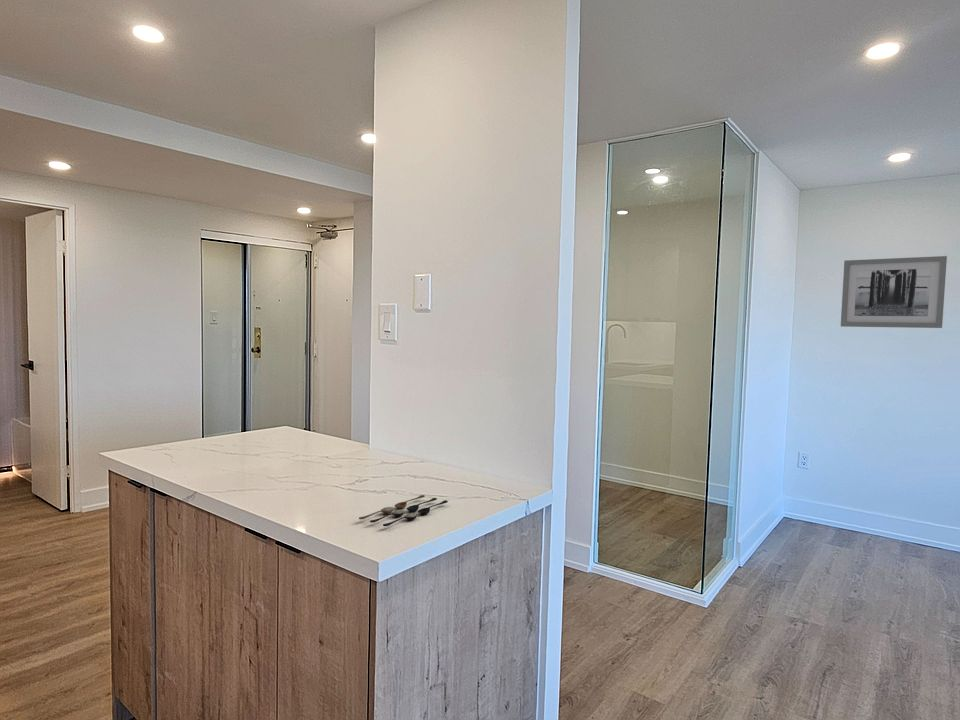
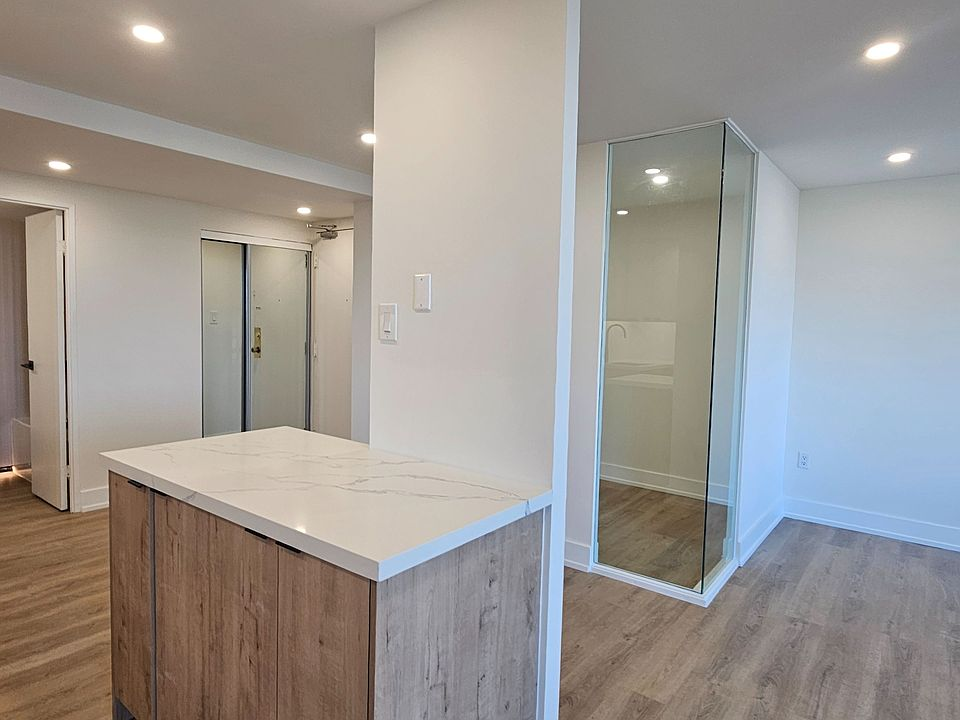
- spoon (407, 509)
- wall art (891, 292)
